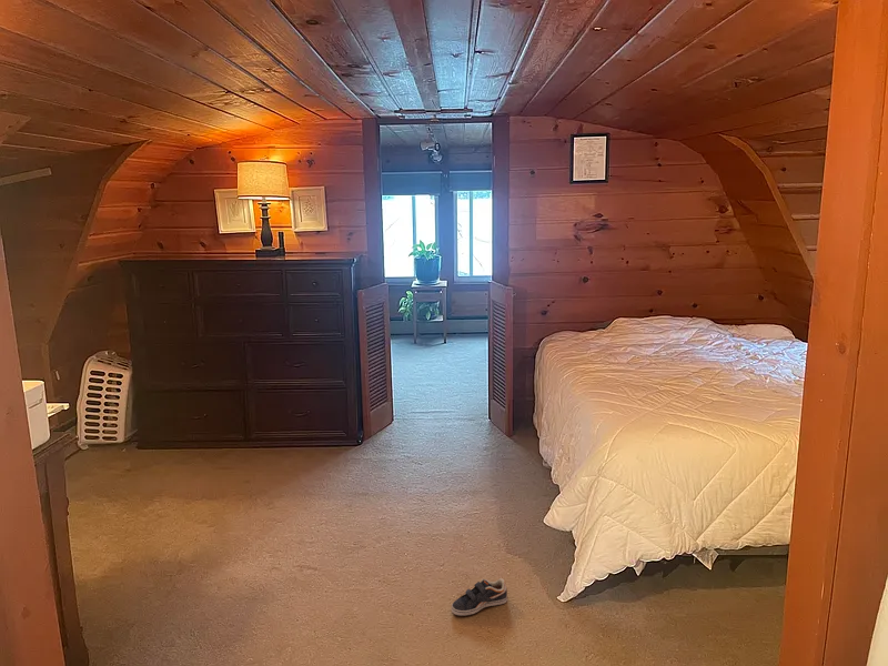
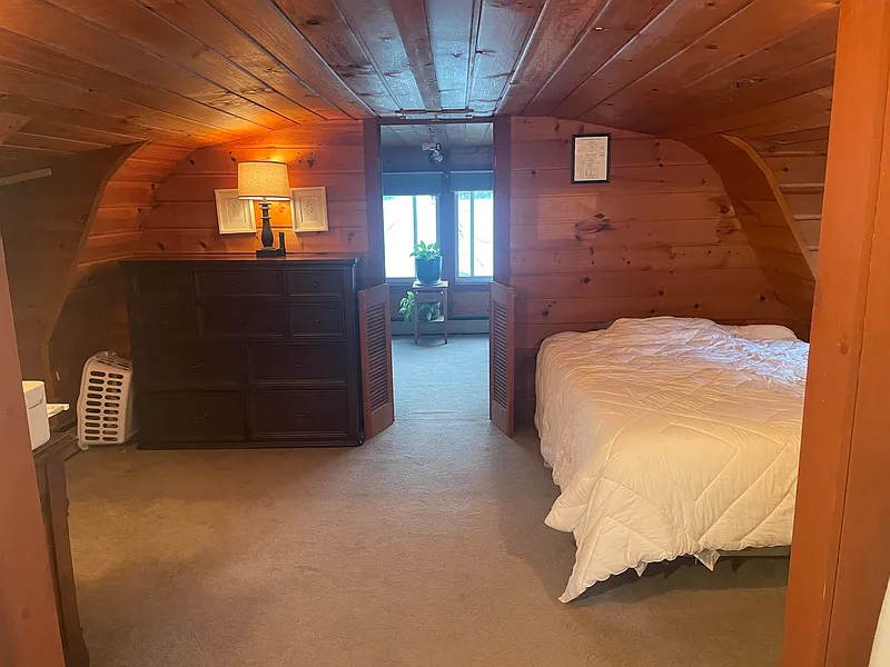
- sneaker (478, 594)
